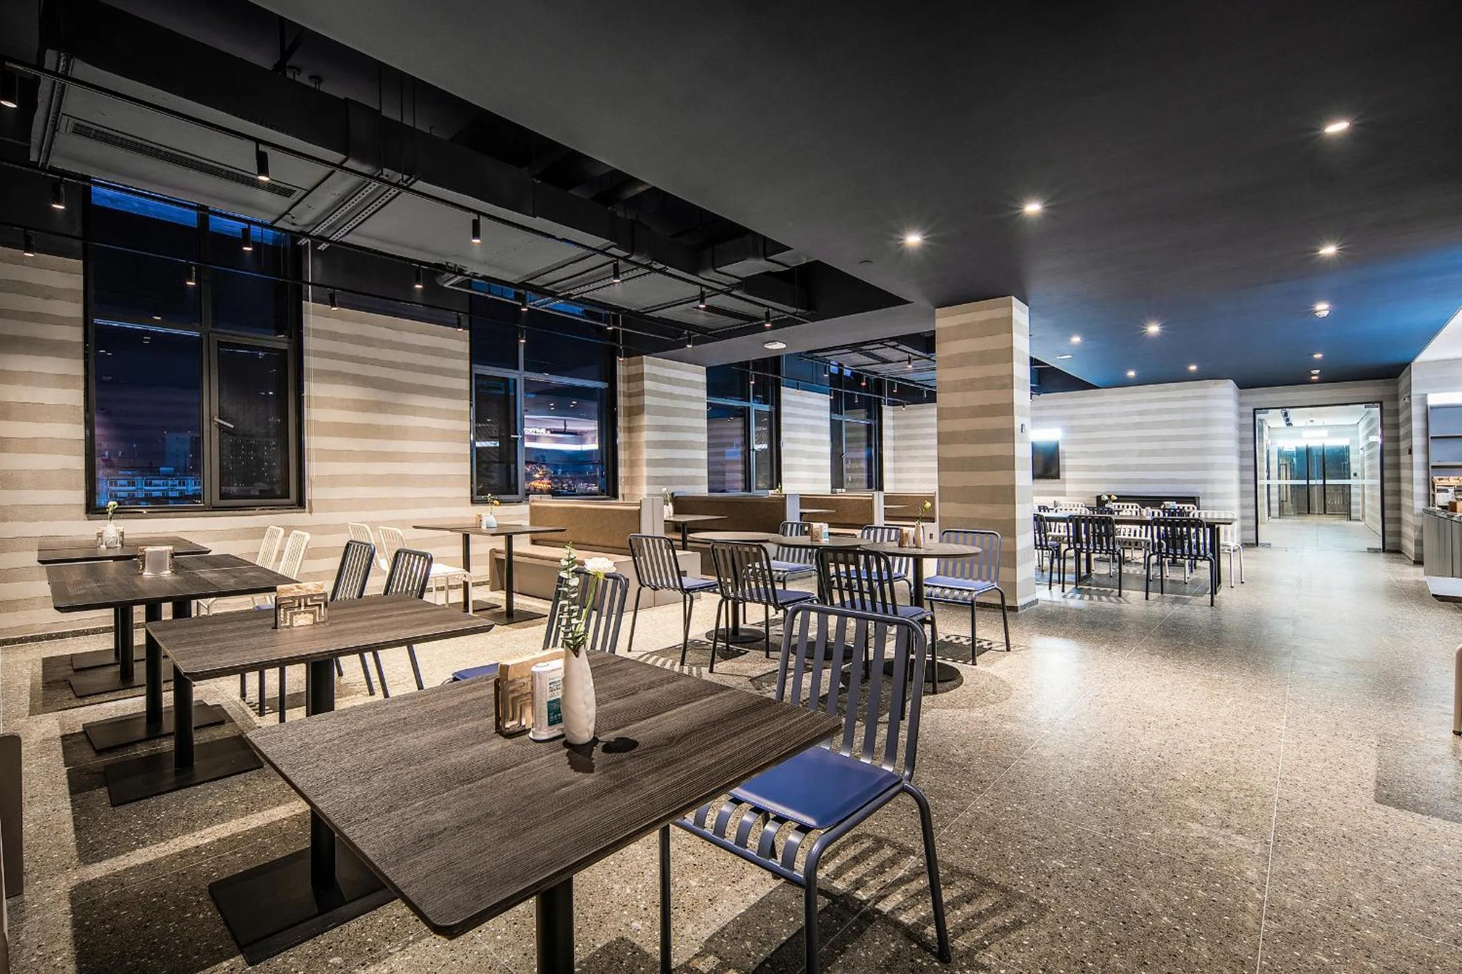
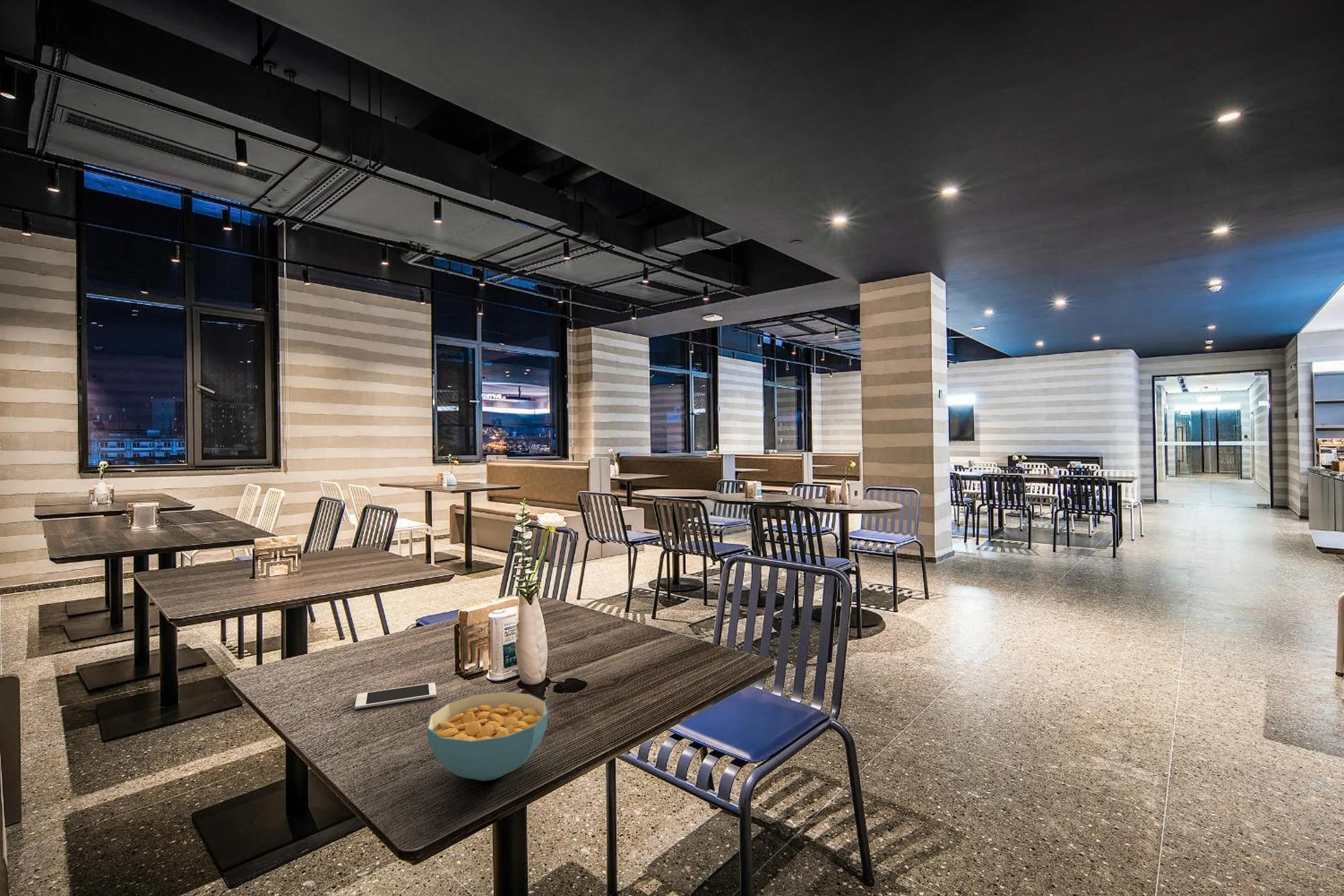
+ cell phone (397, 695)
+ cereal bowl (489, 743)
